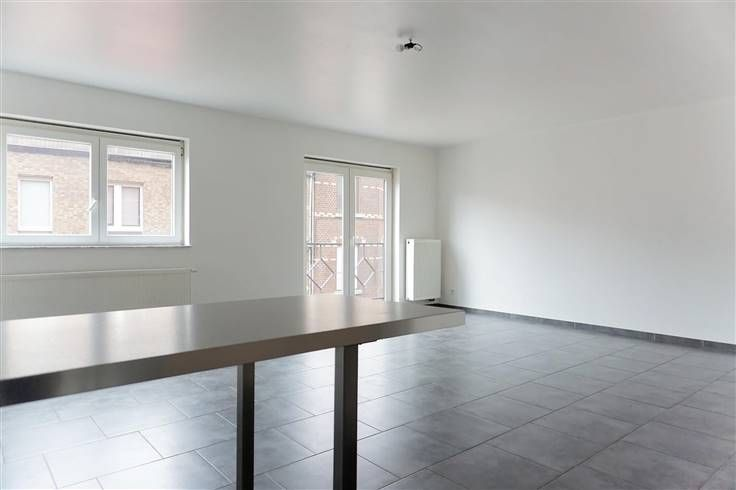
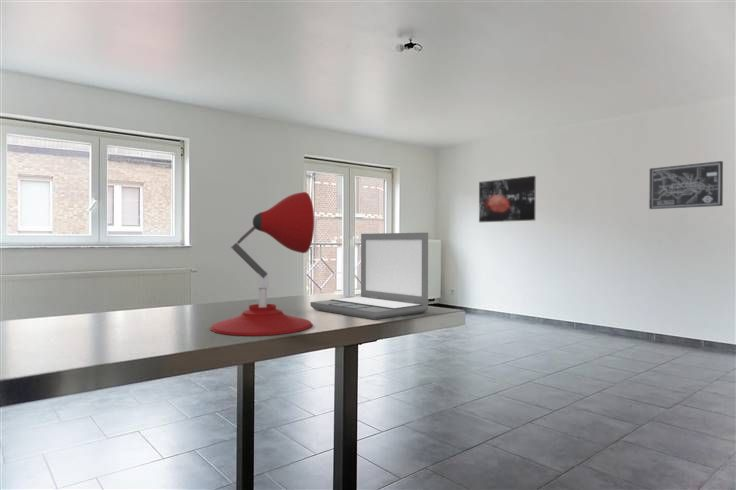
+ wall art (505, 200)
+ desk lamp (256, 263)
+ laptop (368, 271)
+ wall art (684, 186)
